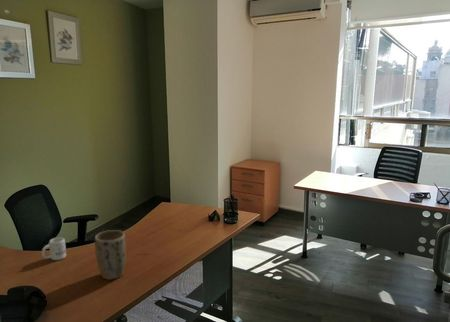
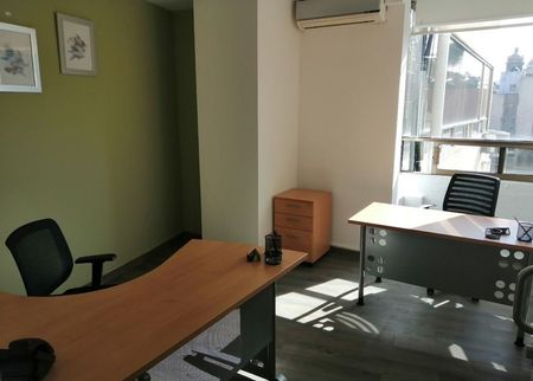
- plant pot (111, 255)
- mug (53, 250)
